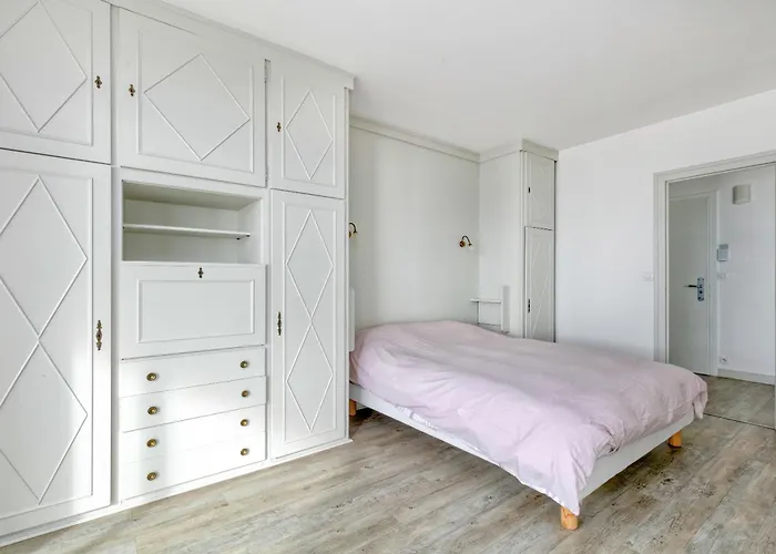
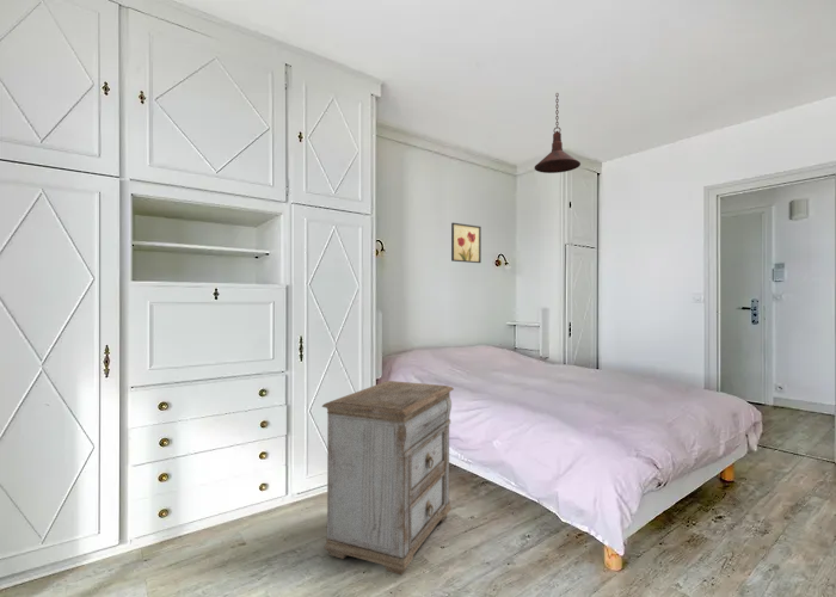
+ pendant light (557, 128)
+ nightstand (393, 463)
+ wall art (466, 242)
